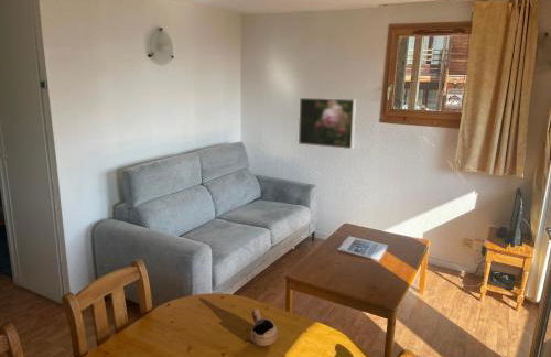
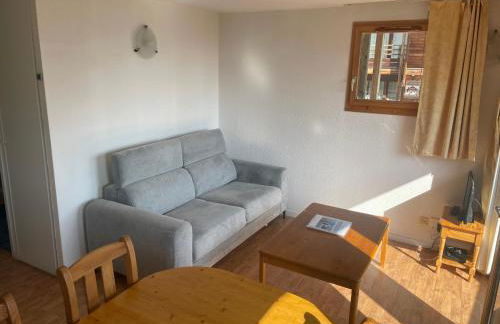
- cup (263, 327)
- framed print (325, 122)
